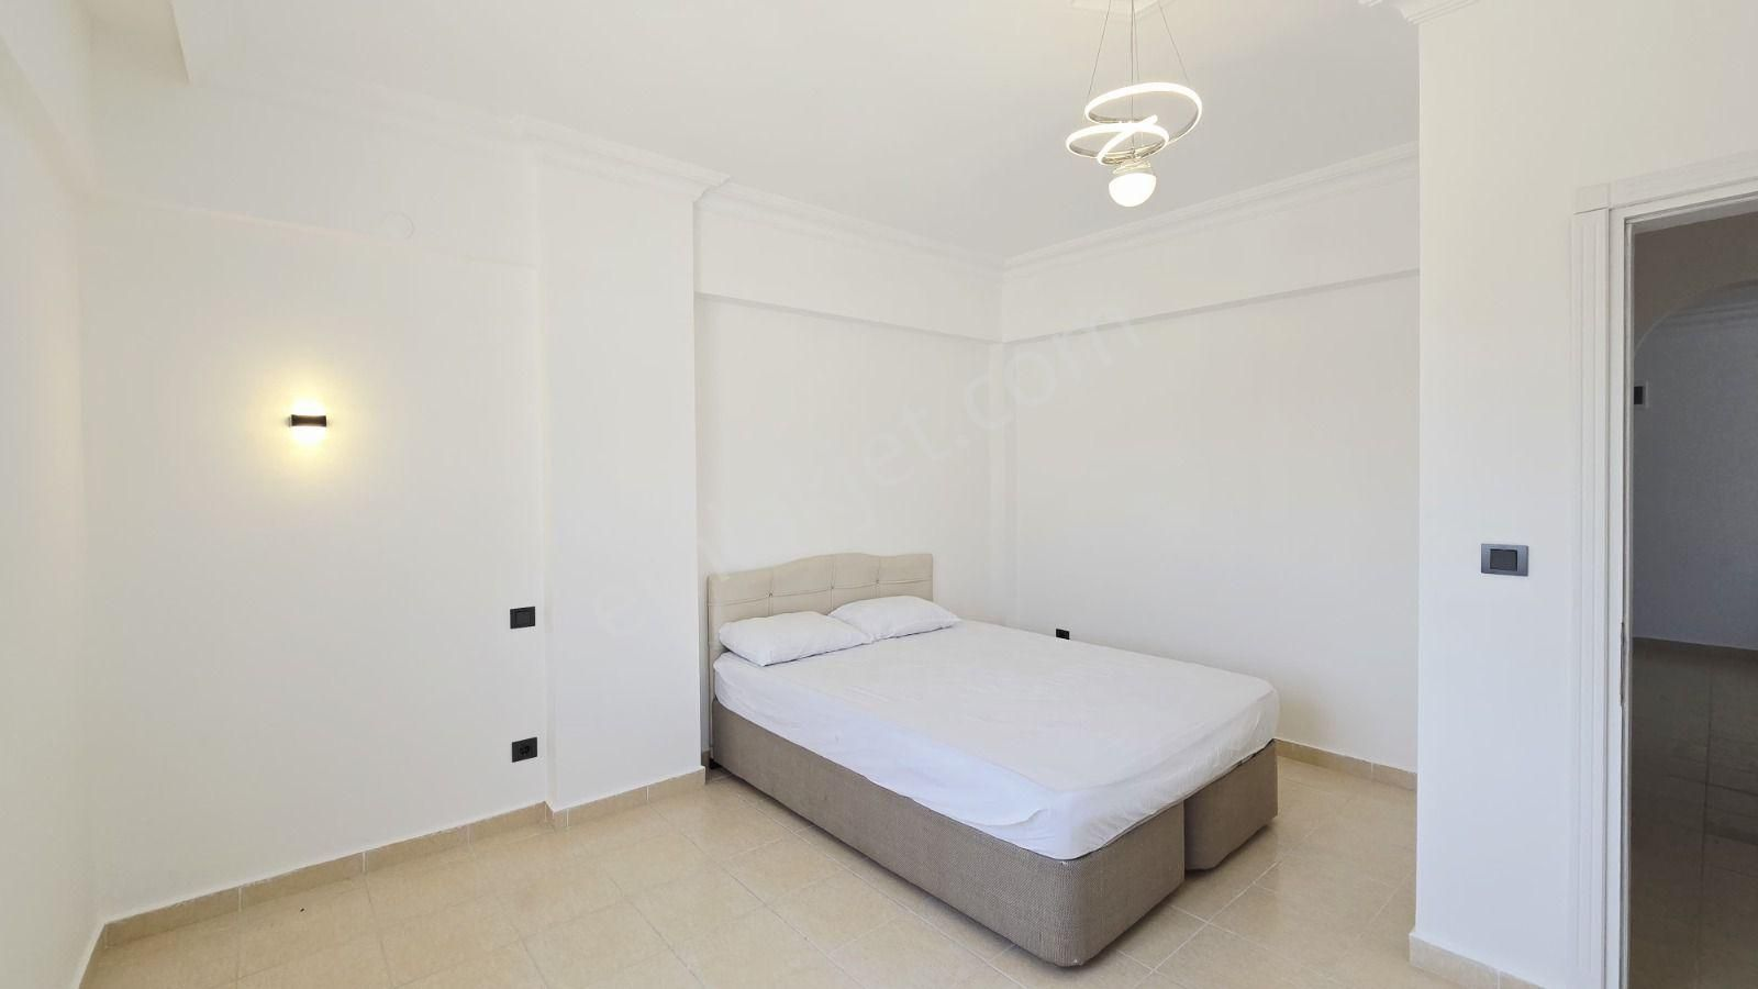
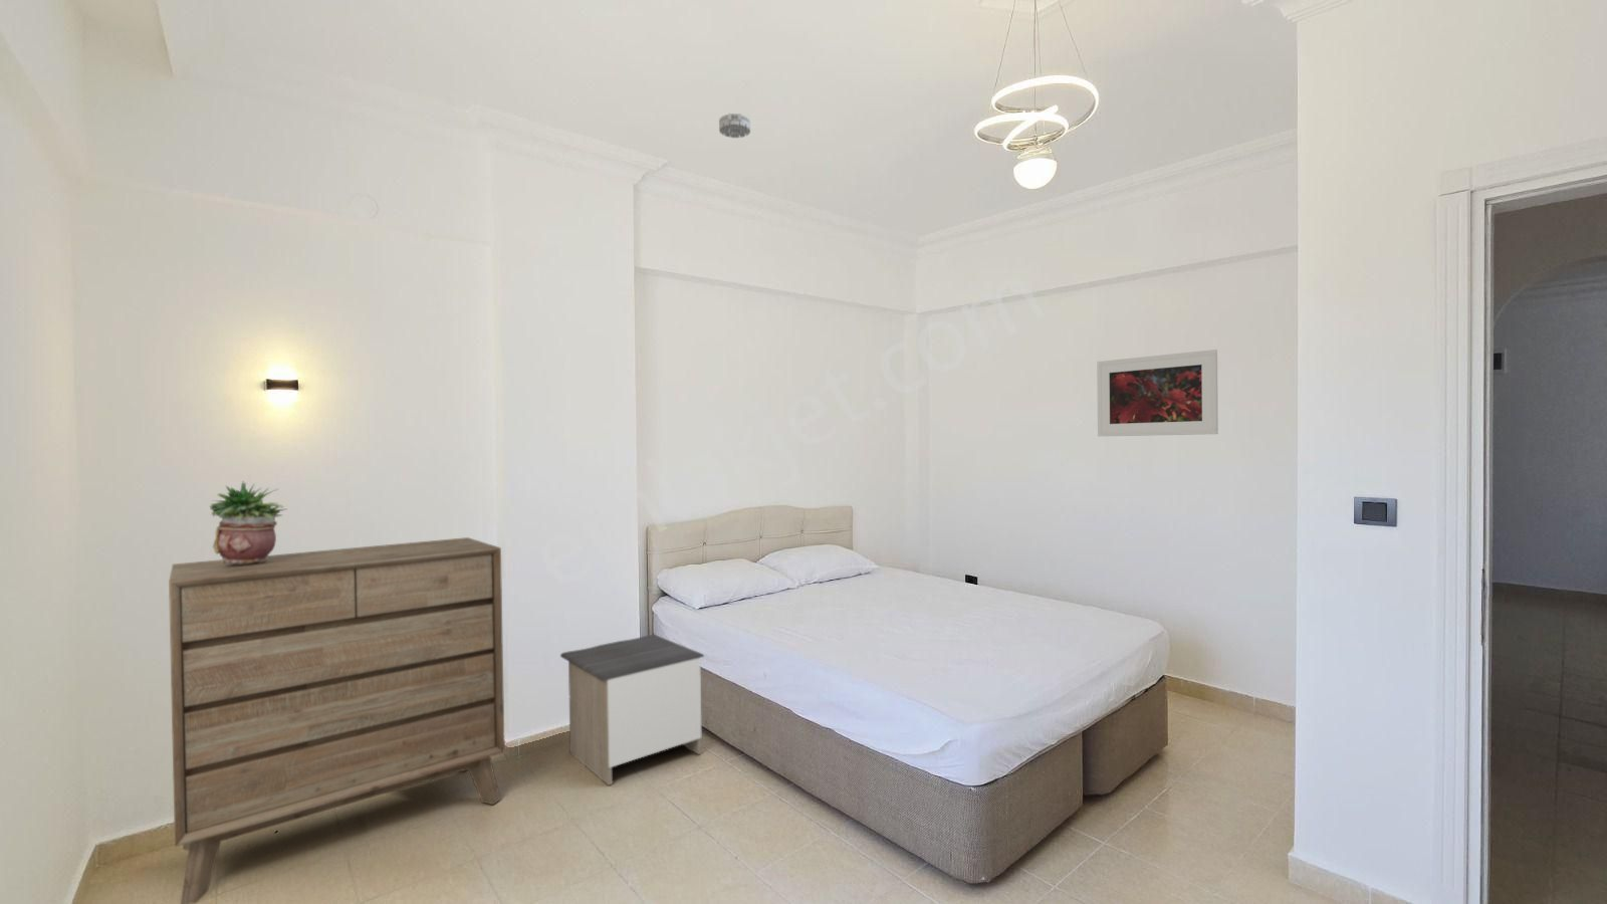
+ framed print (1153, 396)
+ dresser (349, 689)
+ potted plant (249, 521)
+ smoke detector (734, 125)
+ nightstand (631, 702)
